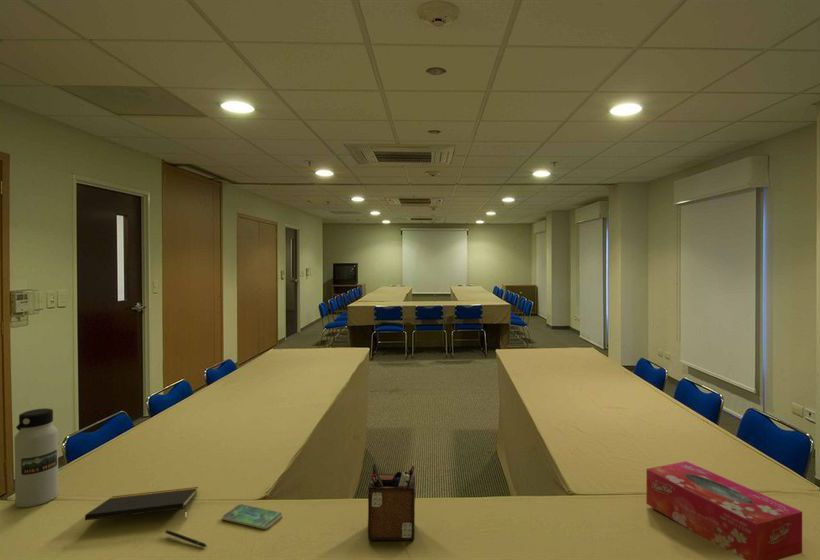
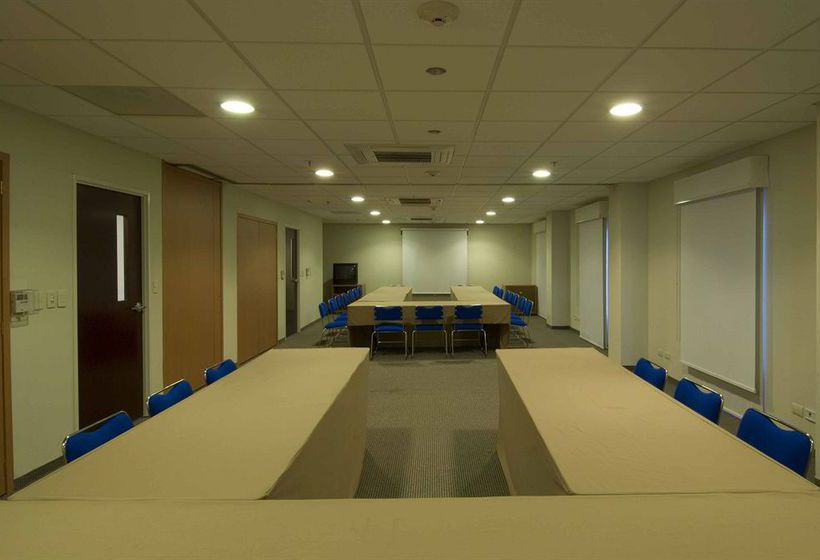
- tissue box (716, 507)
- desk organizer (392, 496)
- pen (186, 538)
- smartphone (252, 516)
- notepad (146, 502)
- water bottle (36, 455)
